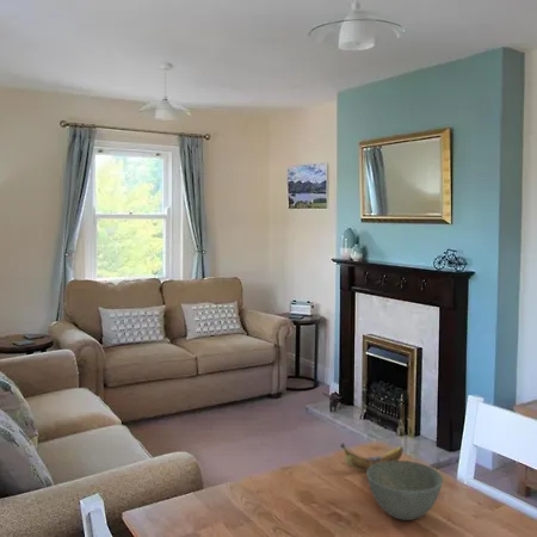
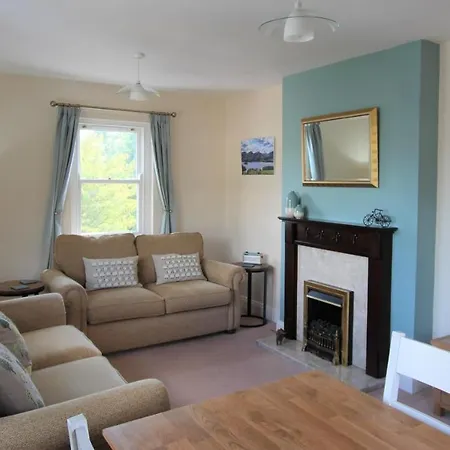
- bowl (403, 493)
- banana (371, 457)
